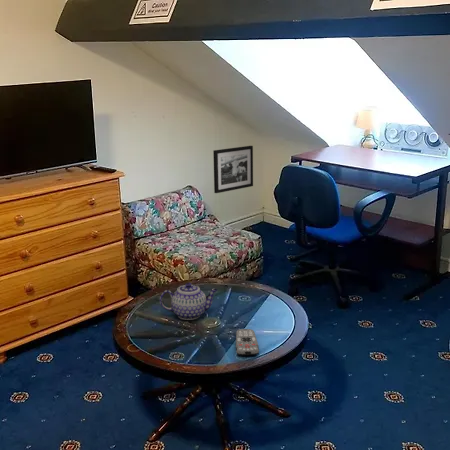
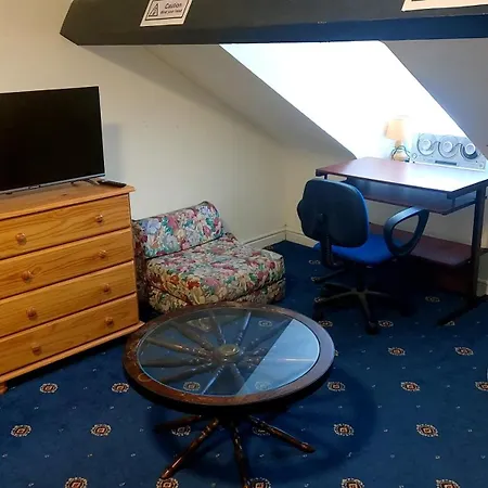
- remote control (246, 341)
- picture frame (233, 168)
- teapot (188, 299)
